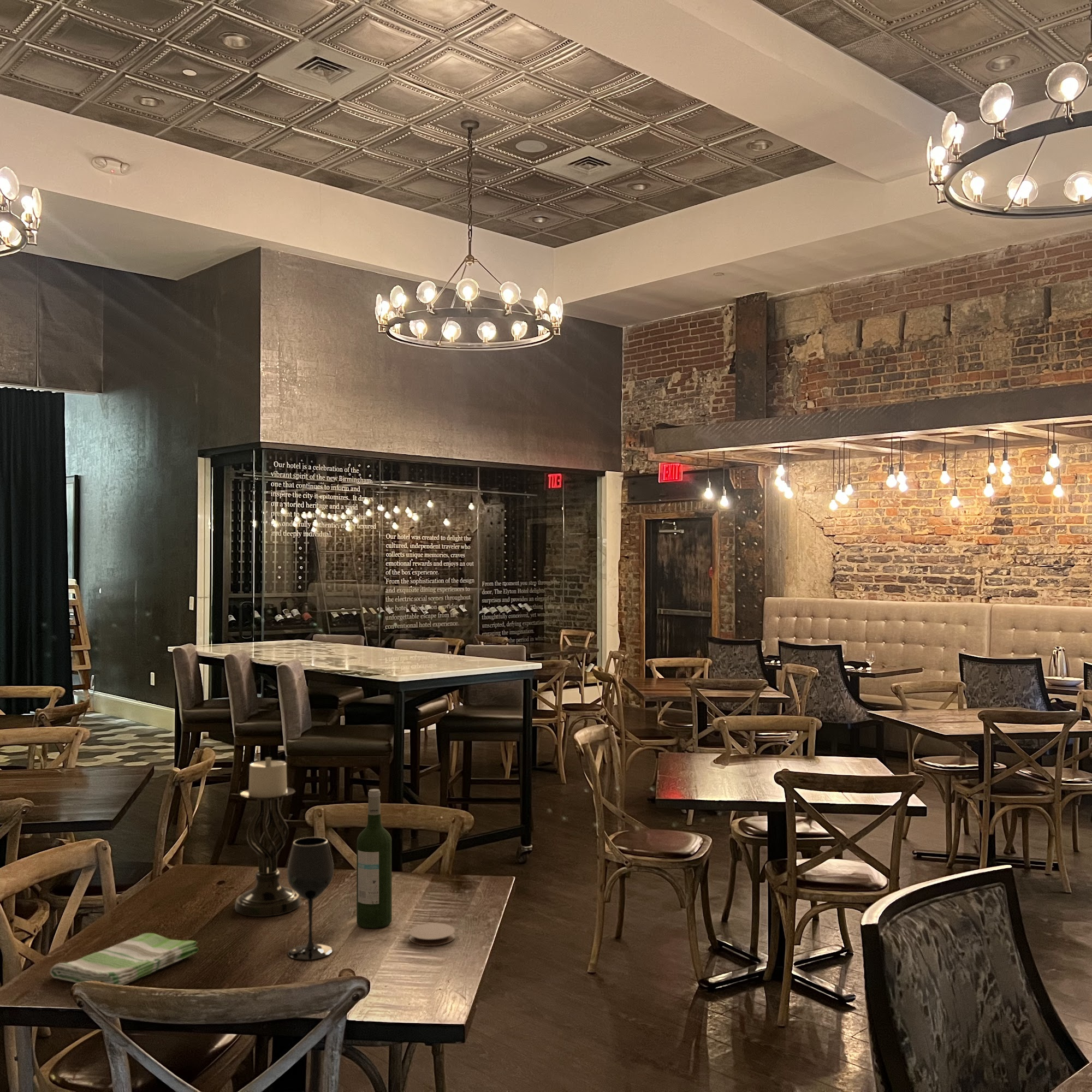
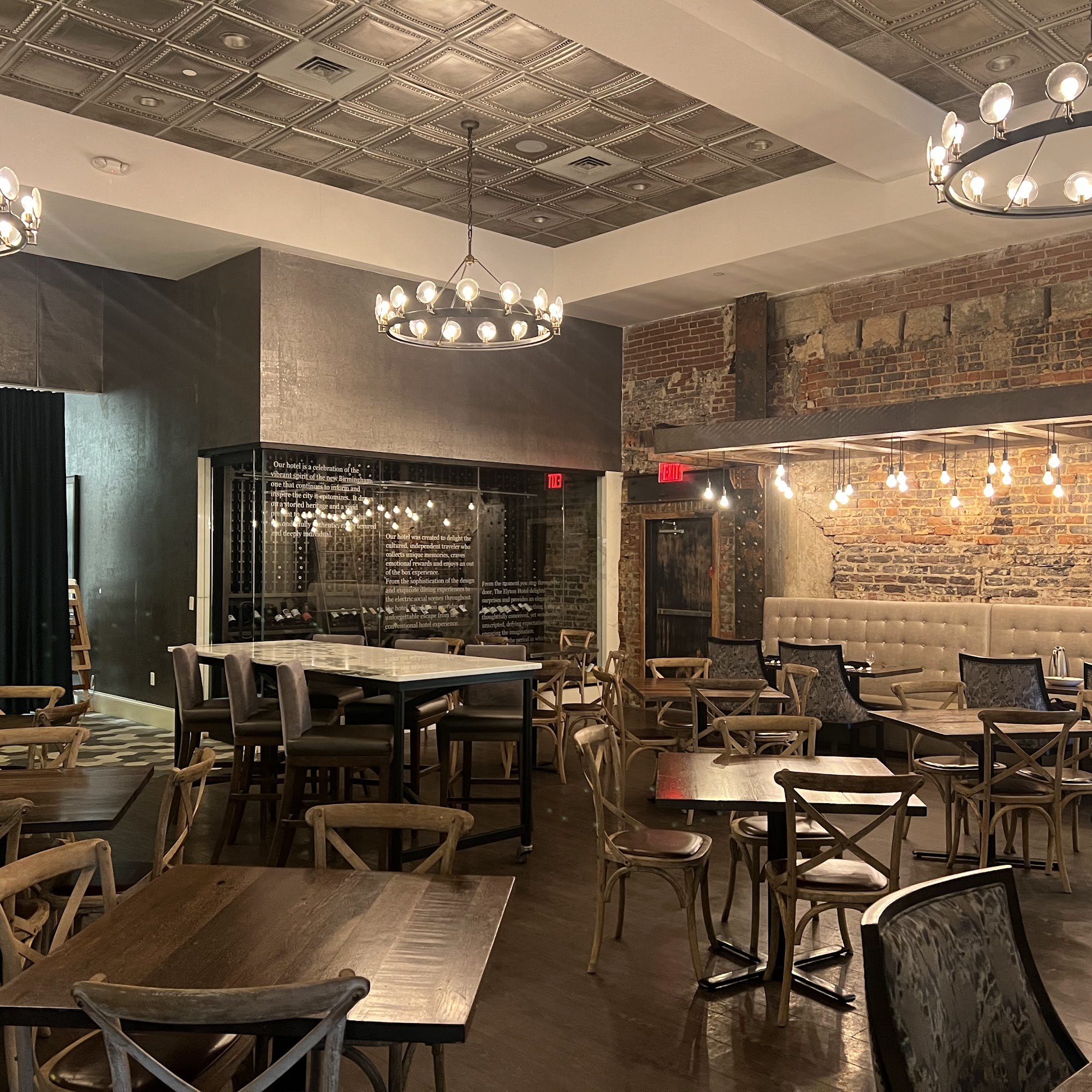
- dish towel (126, 957)
- coaster (432, 934)
- candle holder (268, 832)
- wineglass (310, 896)
- wine bottle (374, 856)
